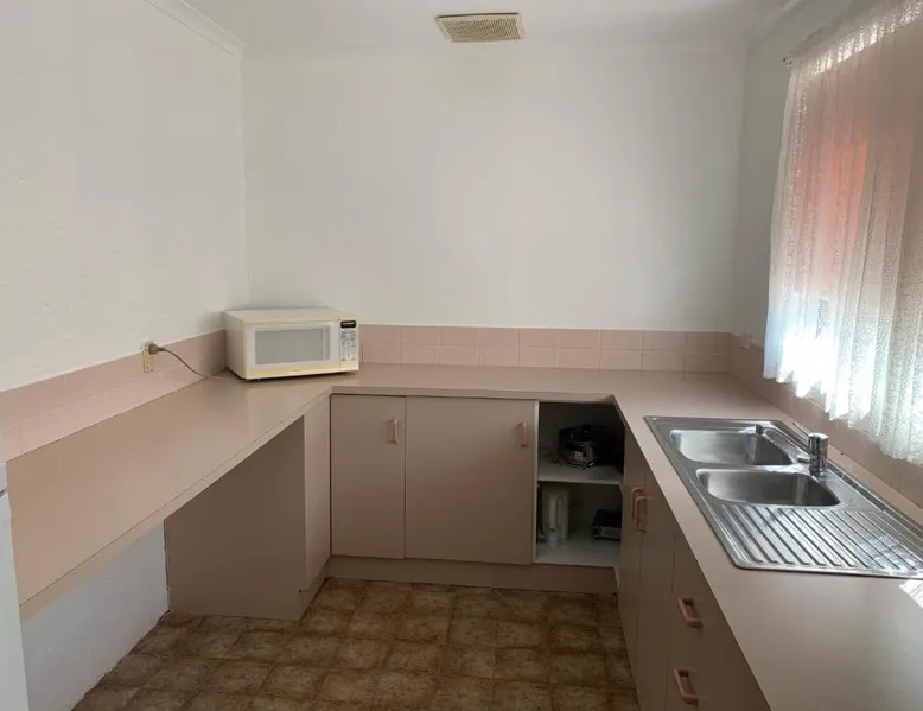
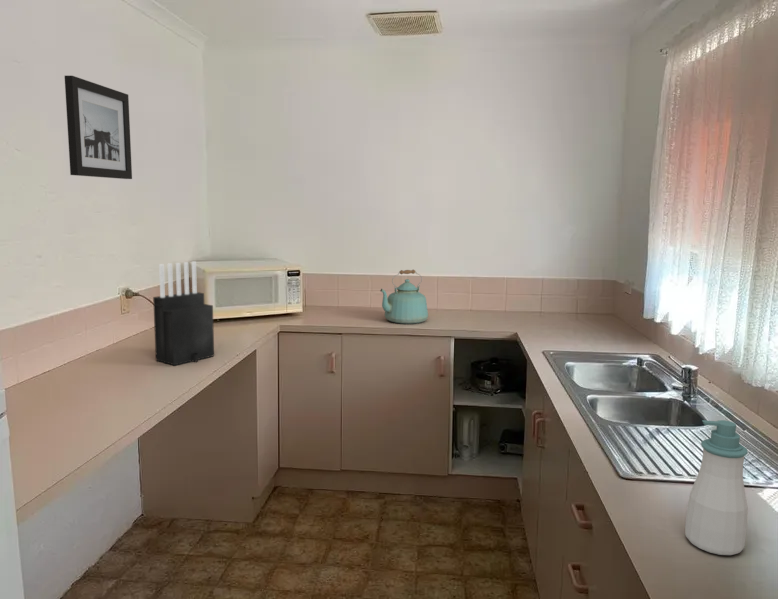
+ soap bottle (720, 483)
+ kettle (403, 295)
+ knife block (185, 311)
+ wall art (101, 132)
